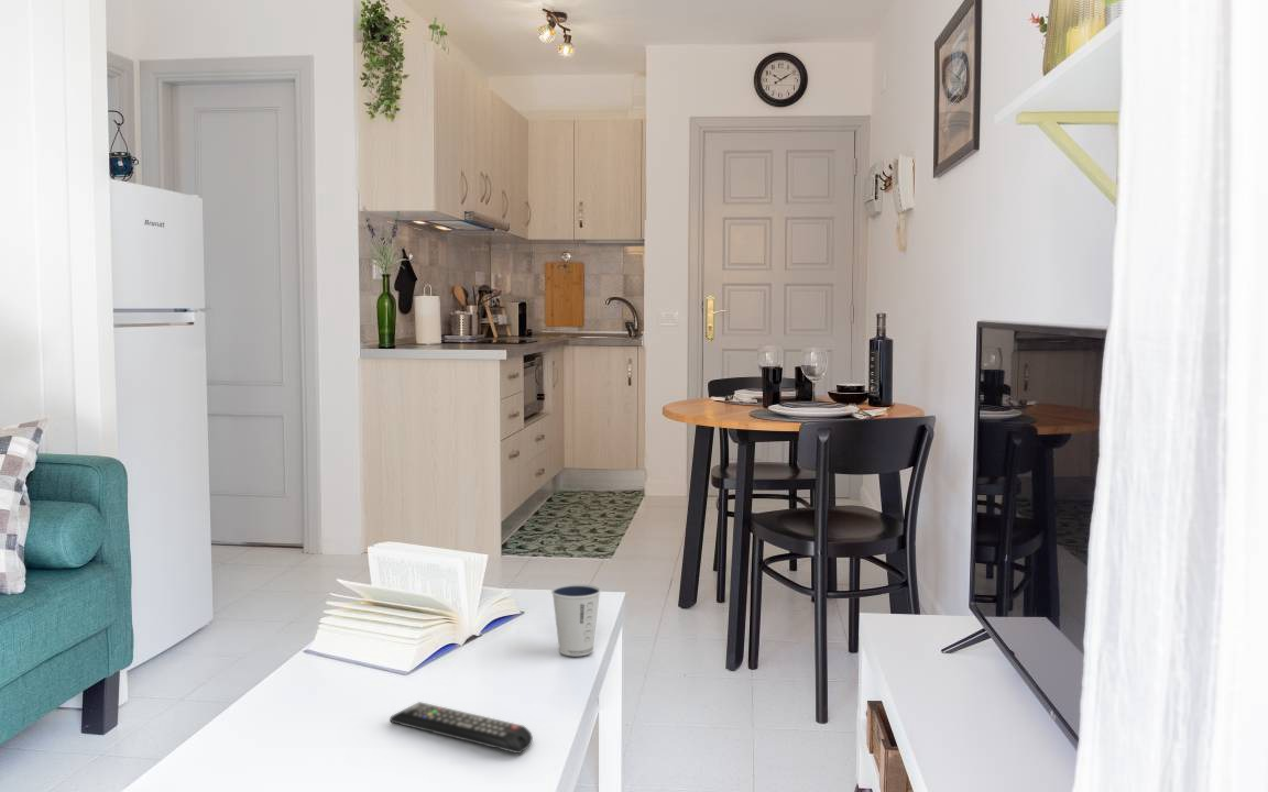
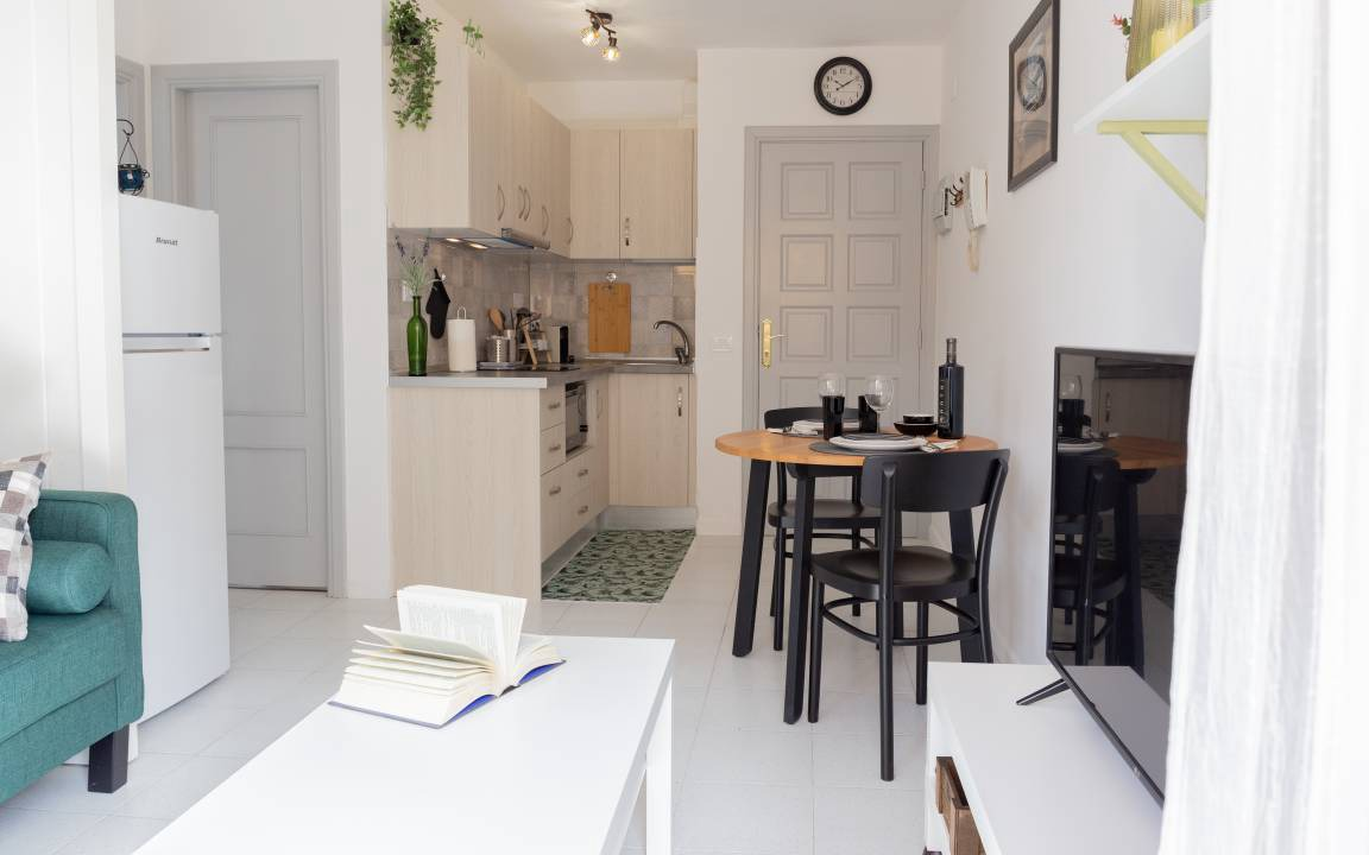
- remote control (459, 726)
- dixie cup (576, 620)
